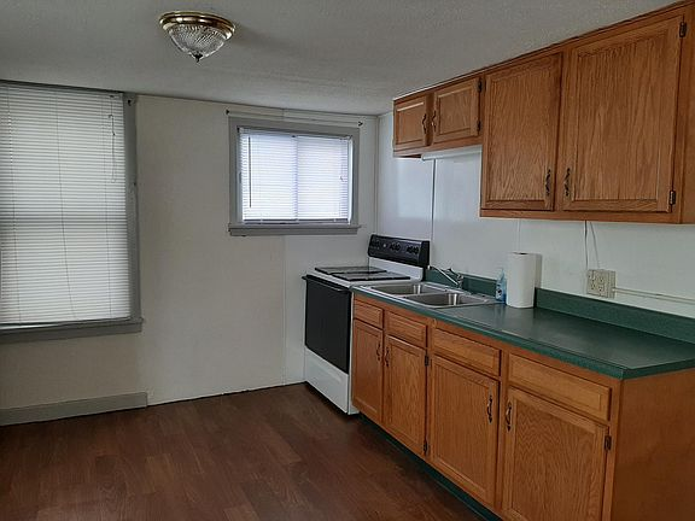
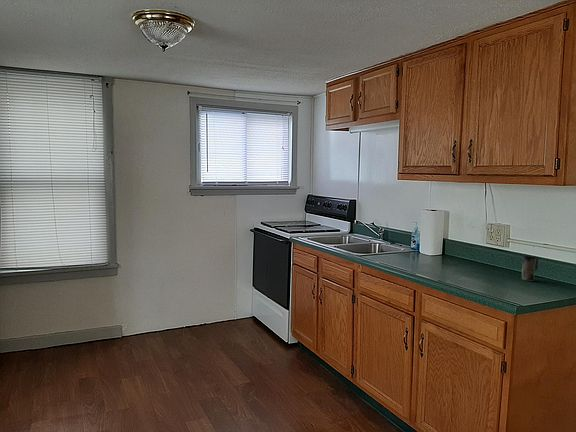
+ mug (530, 267)
